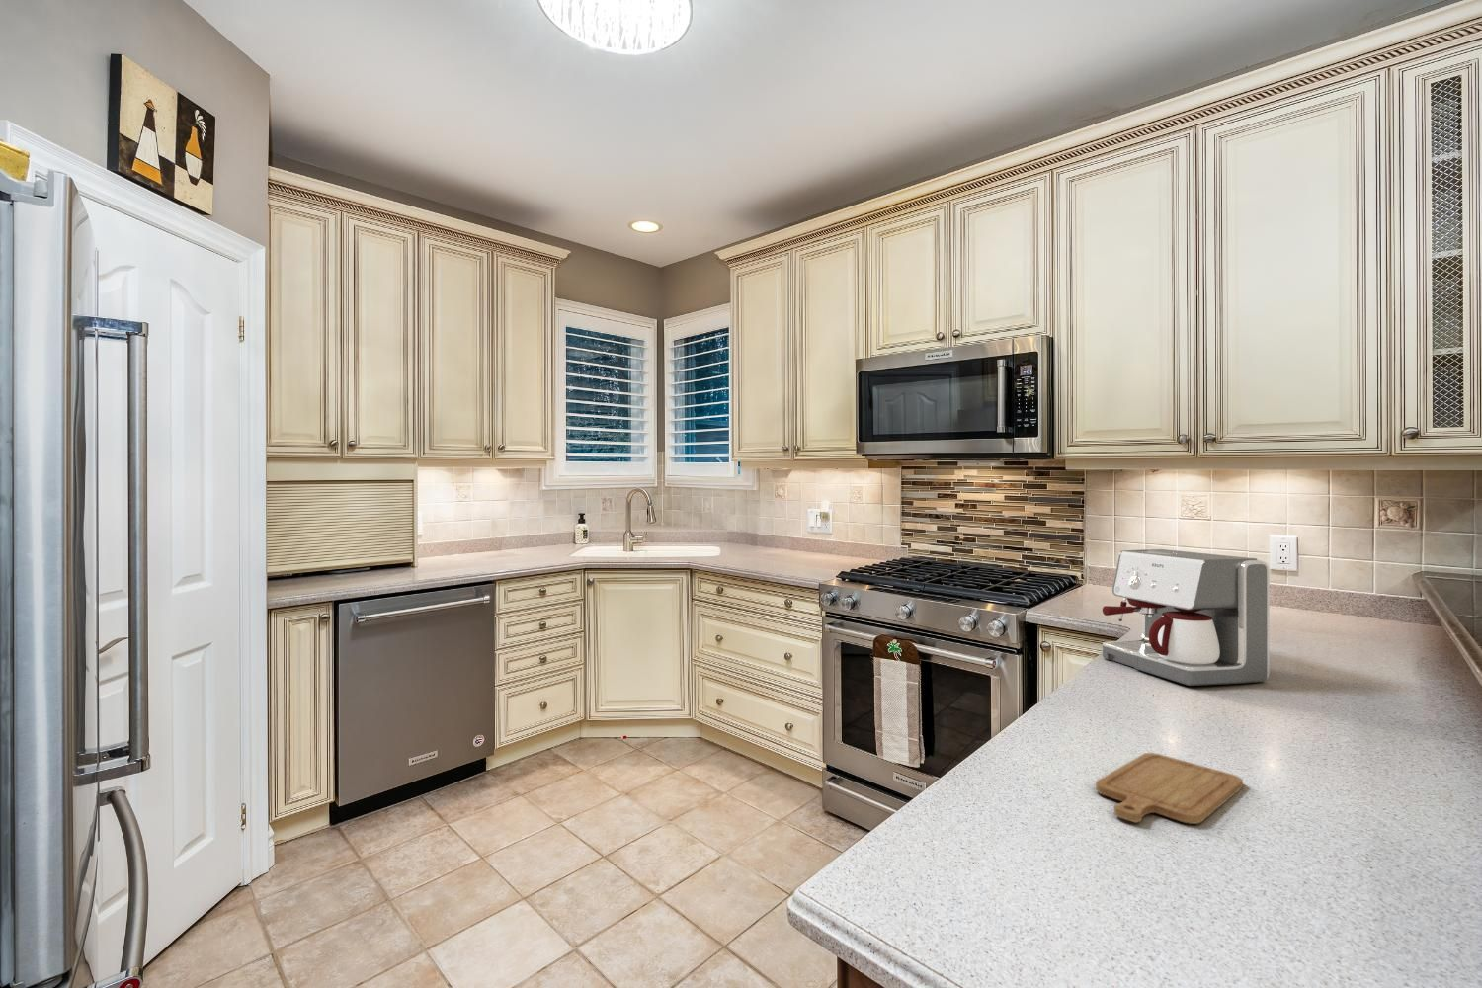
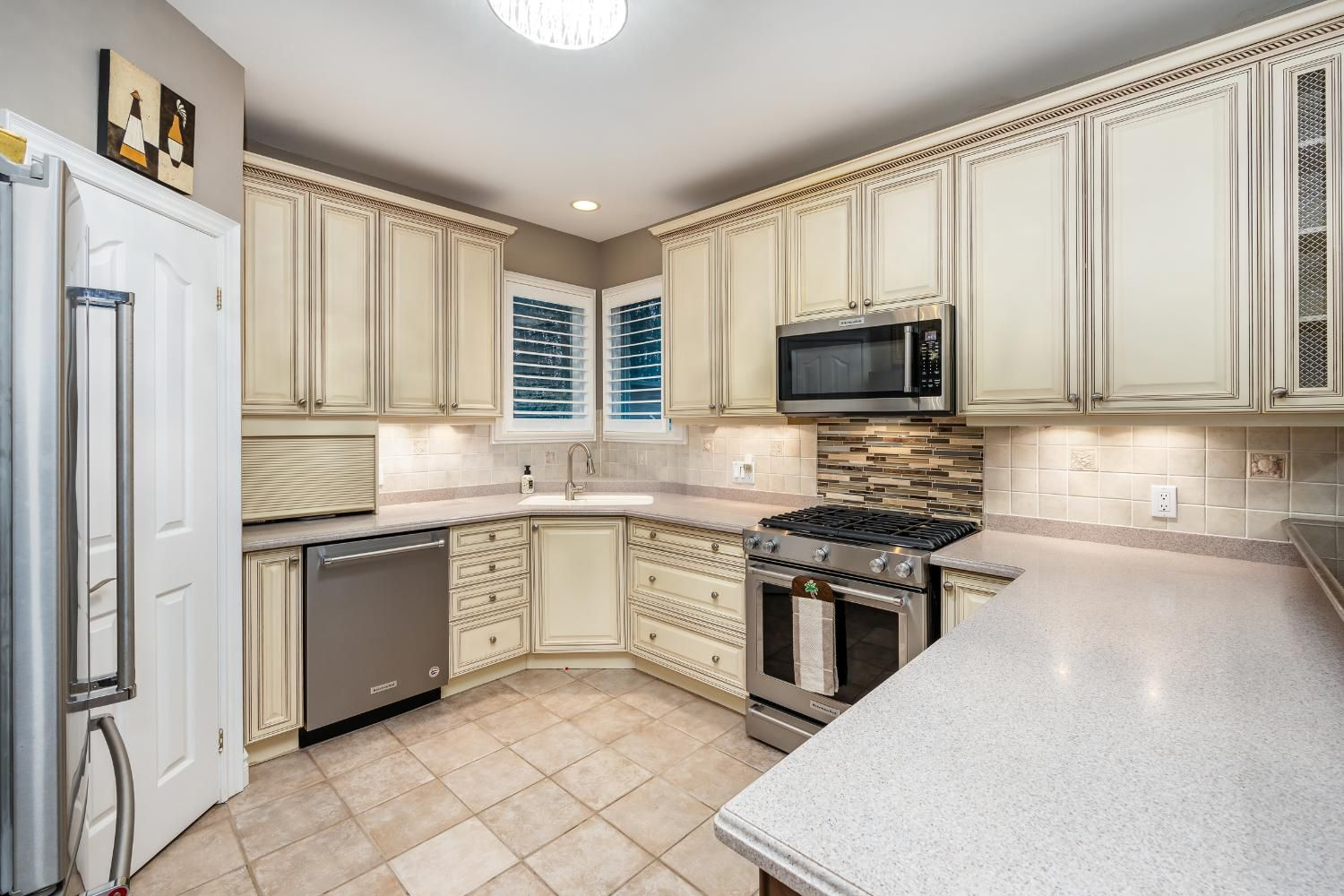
- chopping board (1162, 788)
- coffee maker (1180, 611)
